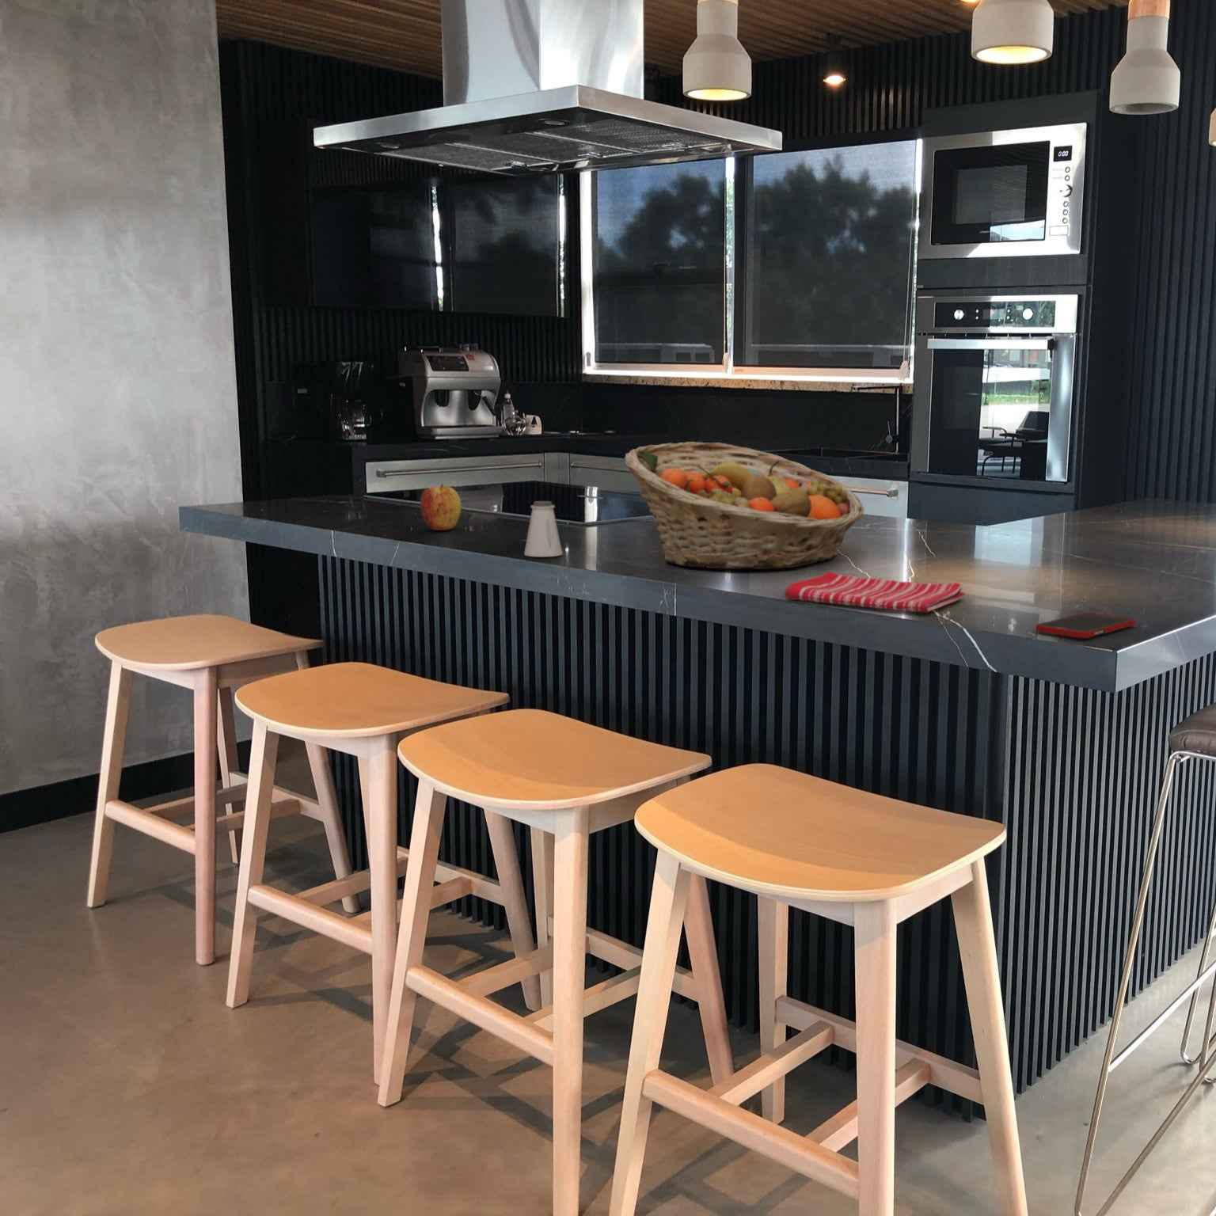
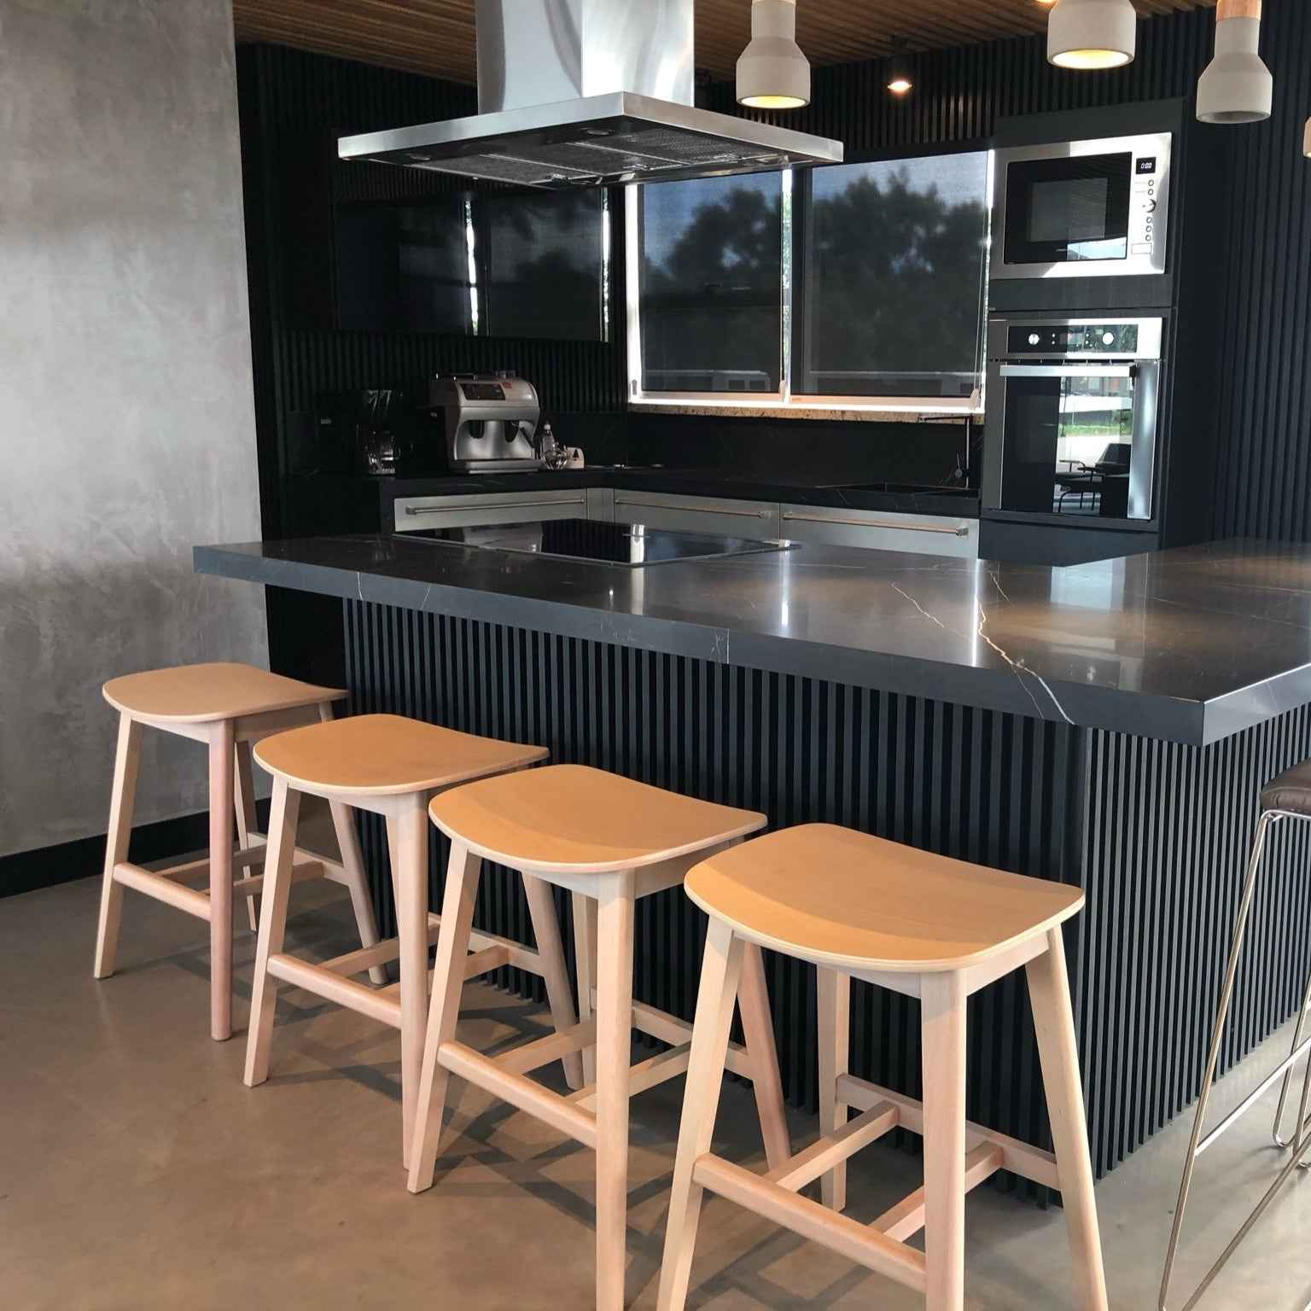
- saltshaker (542, 528)
- cell phone (1086, 626)
- apple (440, 507)
- dish towel (873, 590)
- fruit basket (744, 501)
